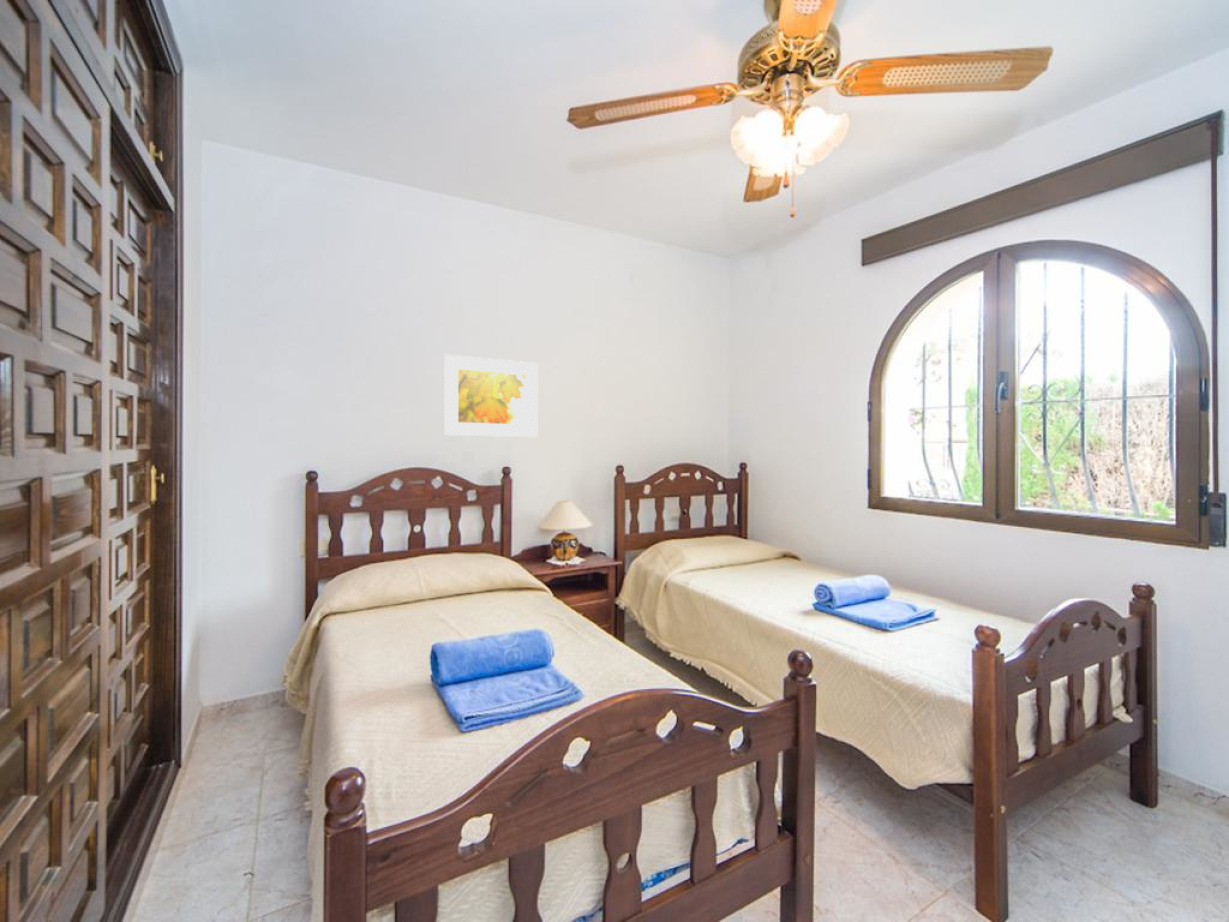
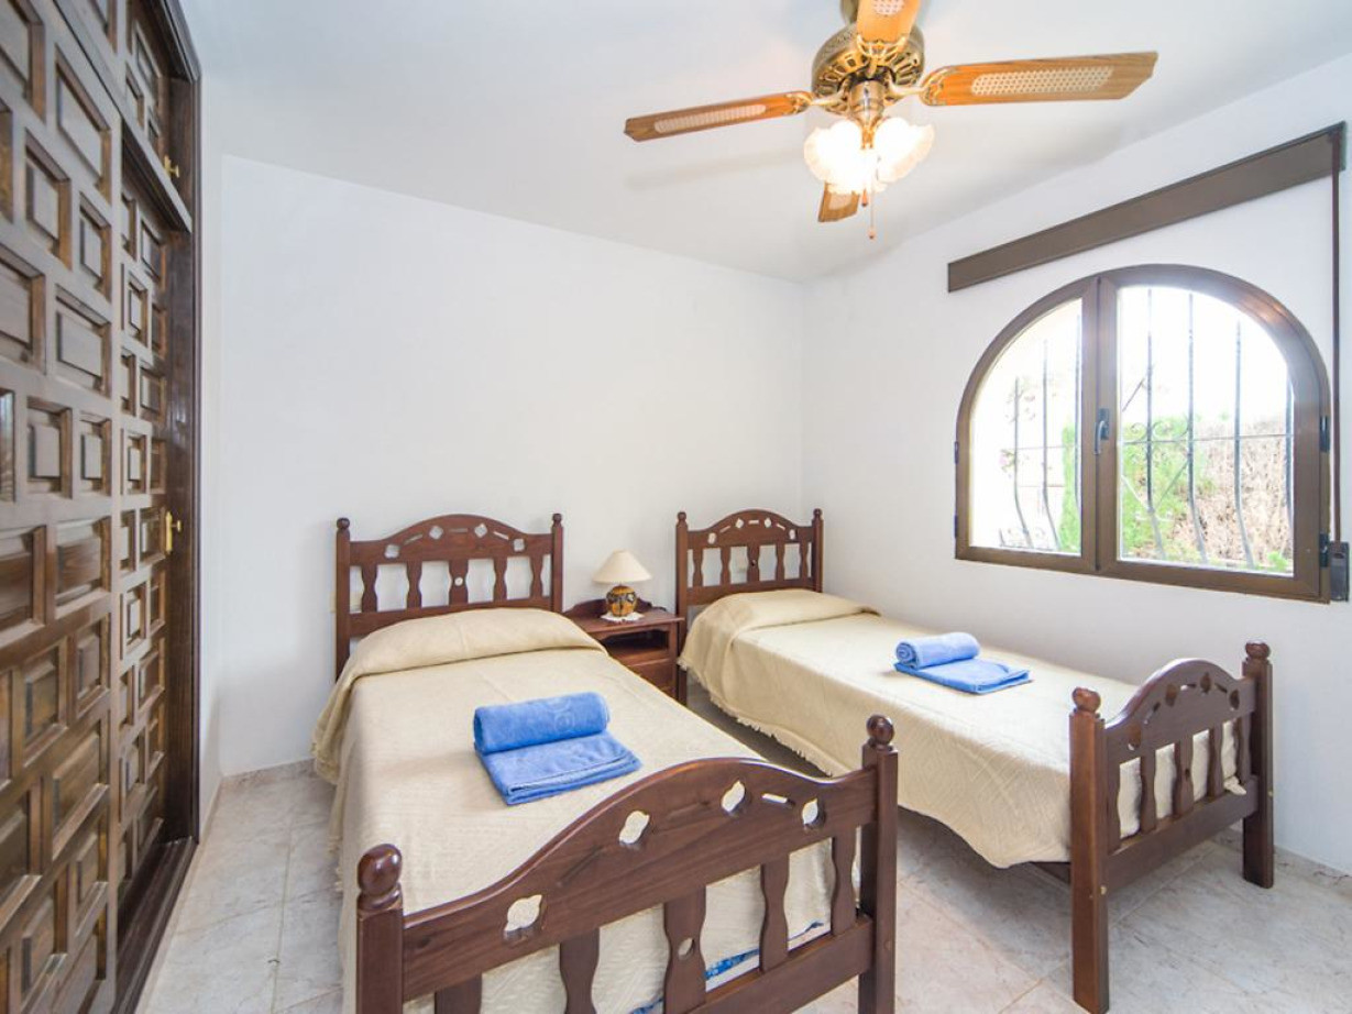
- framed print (492, 397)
